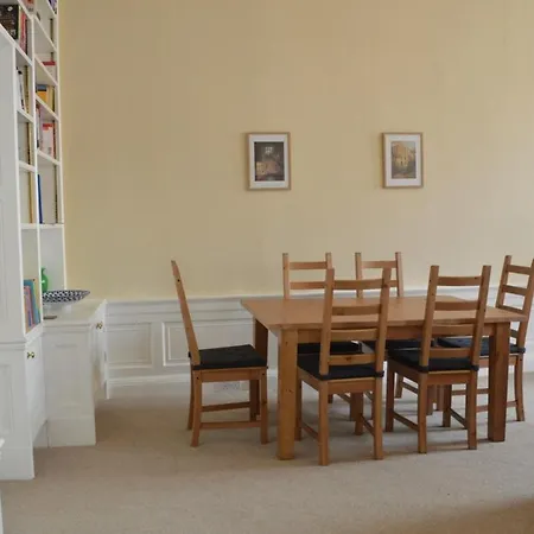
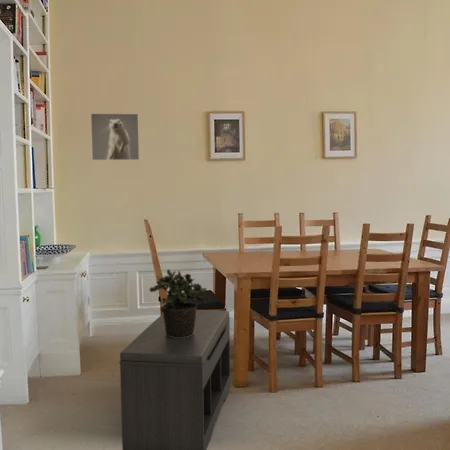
+ potted plant (176, 301)
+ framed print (115, 136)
+ bench (182, 372)
